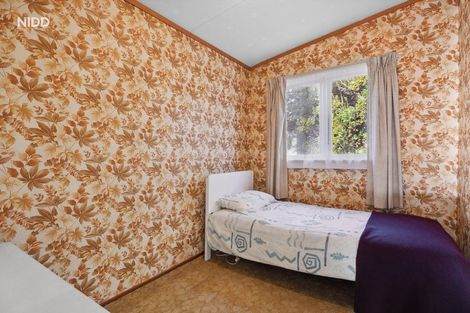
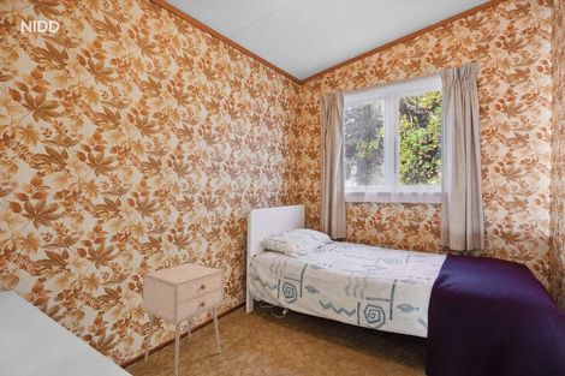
+ nightstand (184, 314)
